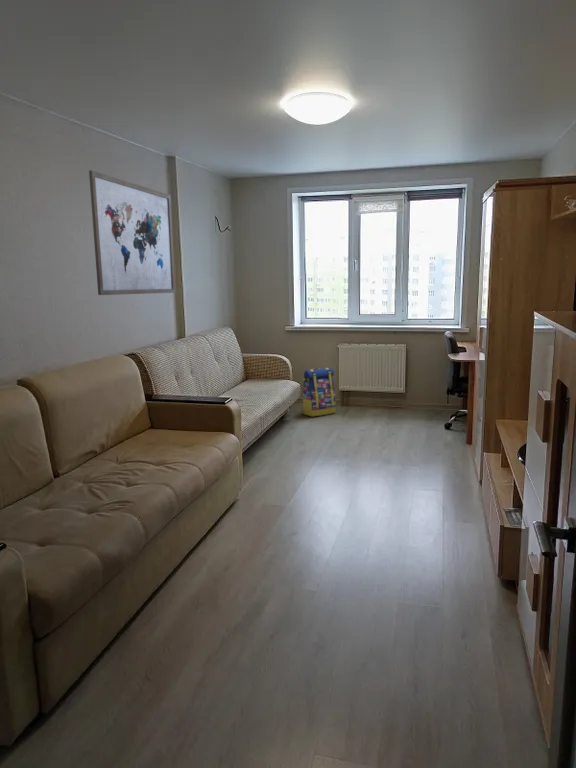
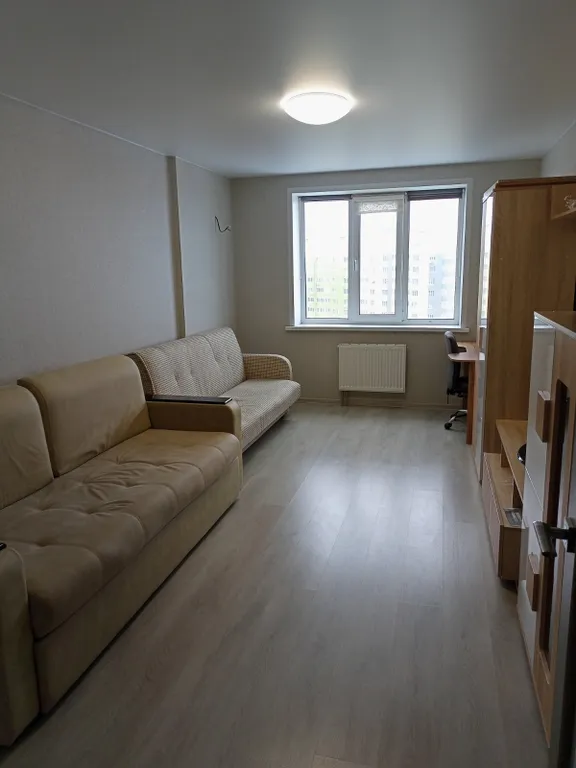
- wall art (138, 240)
- backpack (318, 391)
